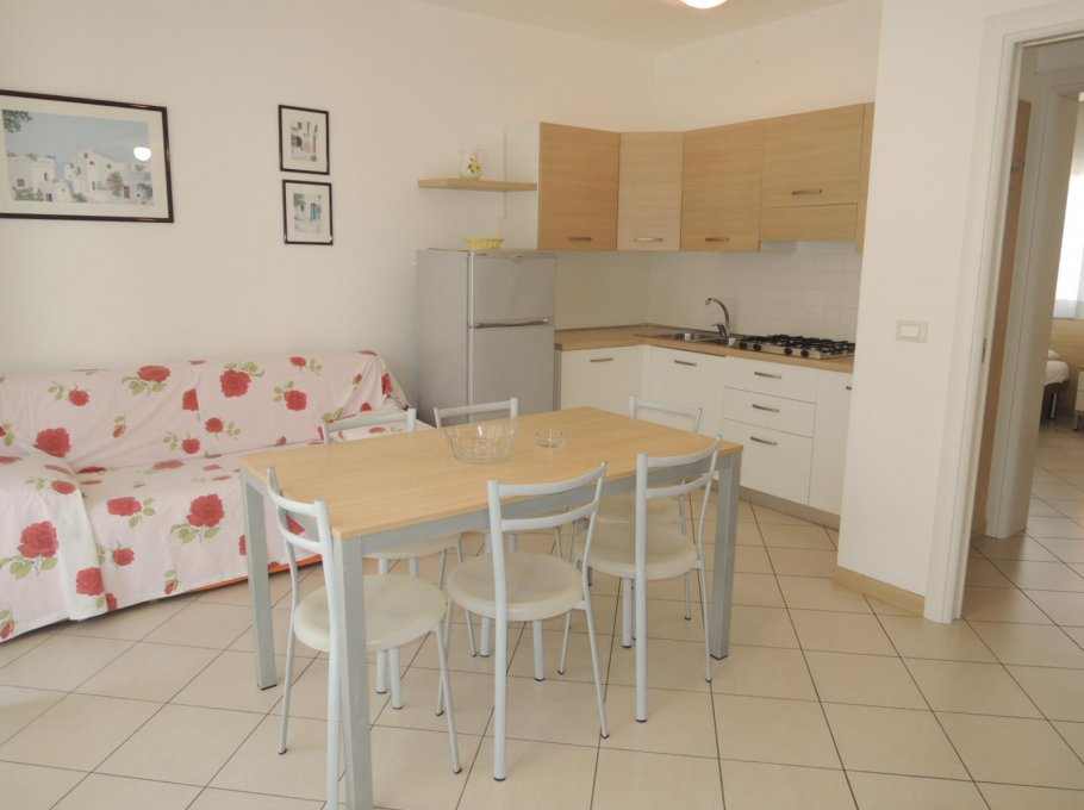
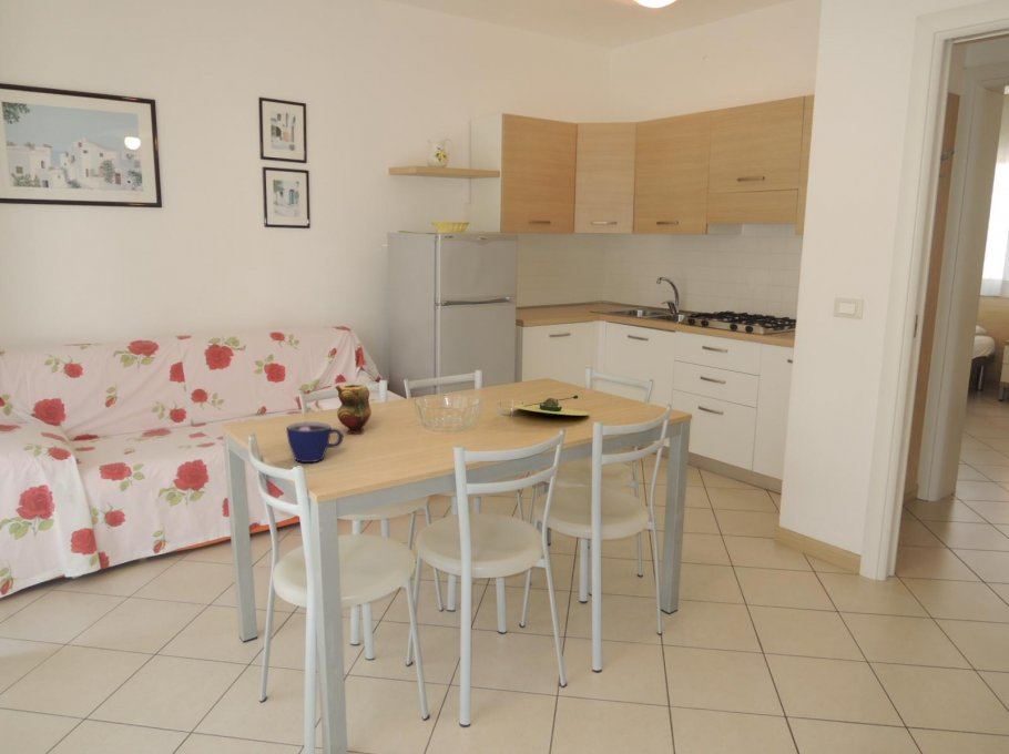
+ cup (316, 441)
+ teapot (355, 405)
+ avocado (550, 404)
